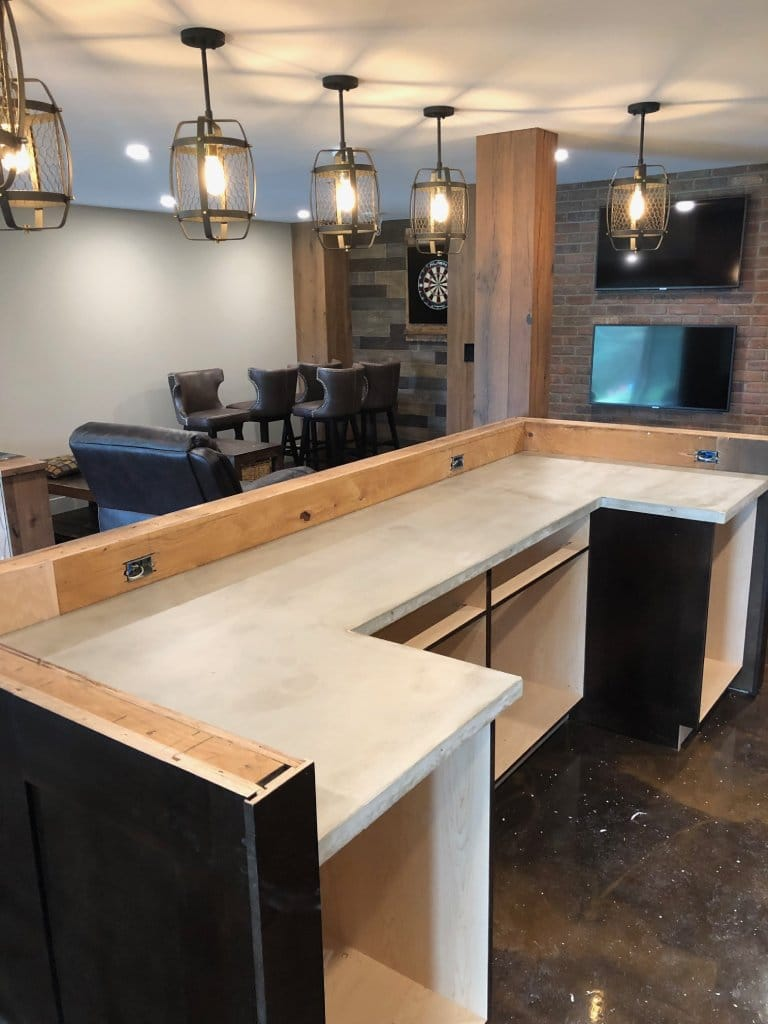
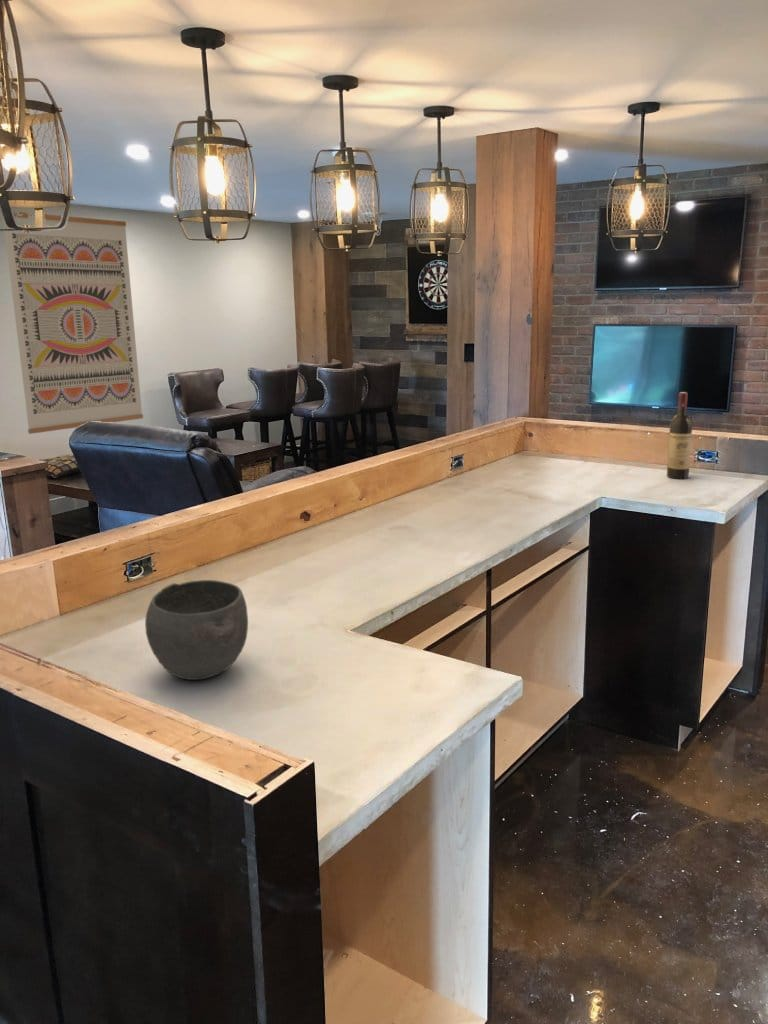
+ wall art (78, 324)
+ bowl (198, 630)
+ wine bottle (680, 435)
